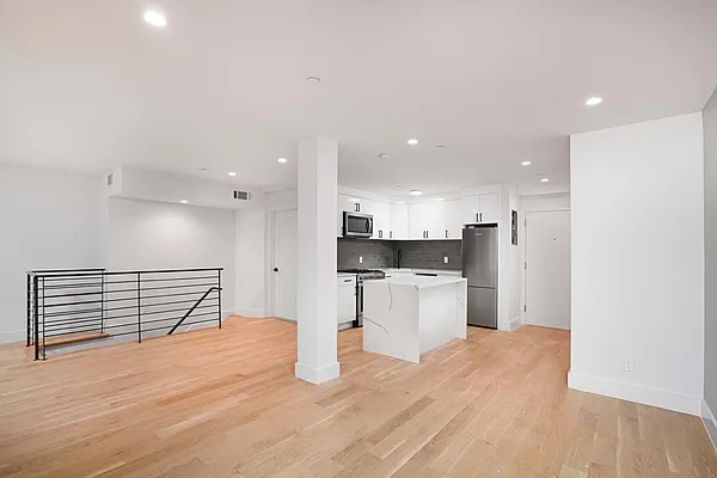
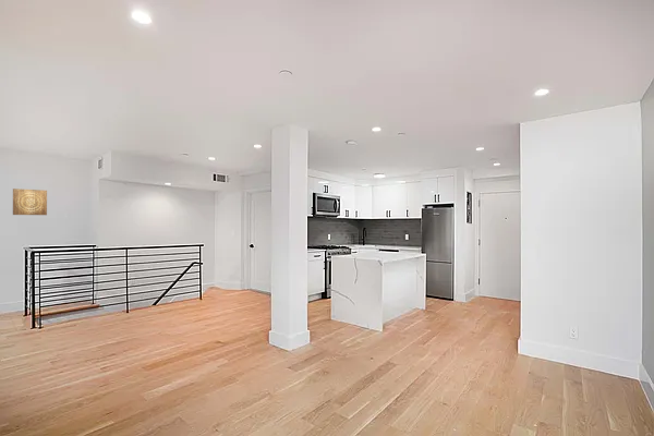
+ wall art (29, 202)
